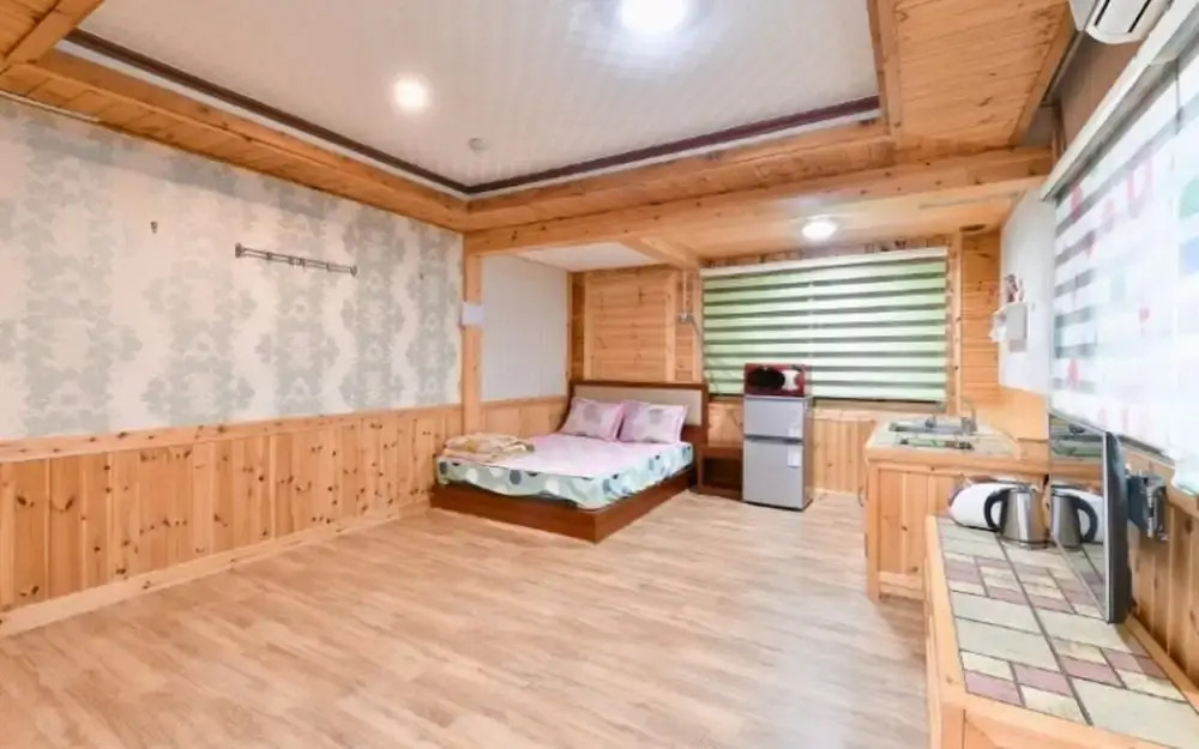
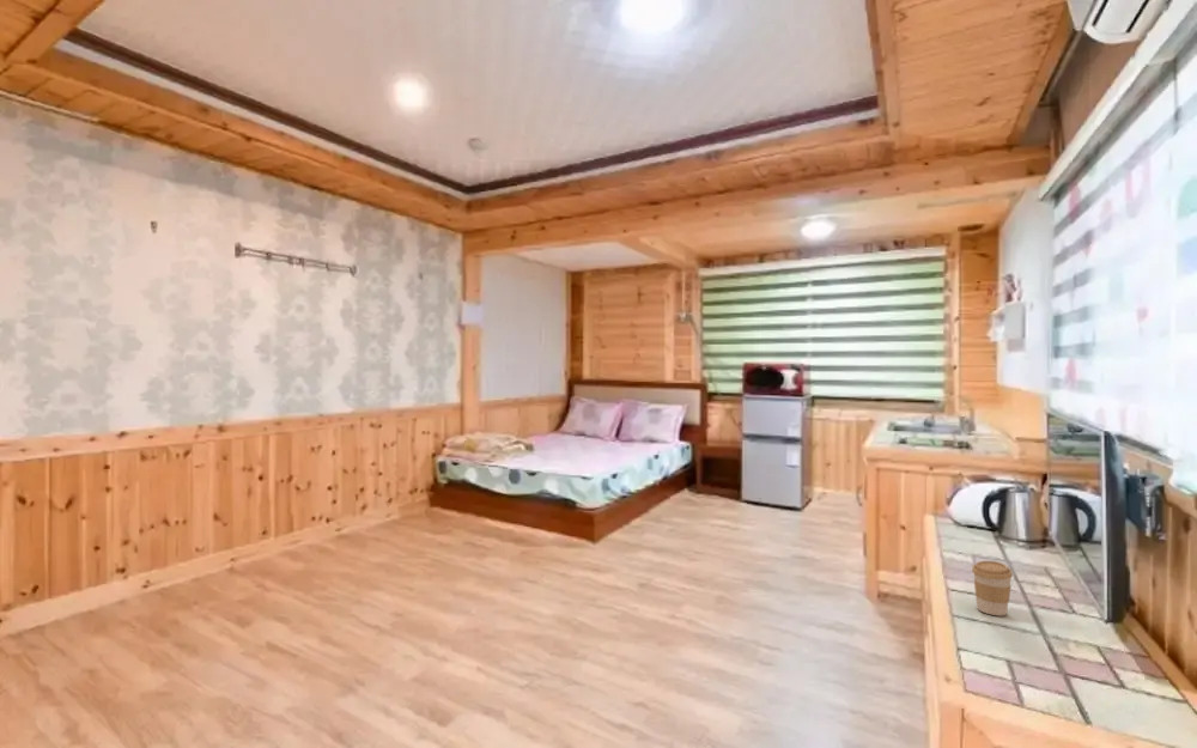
+ coffee cup (991, 586)
